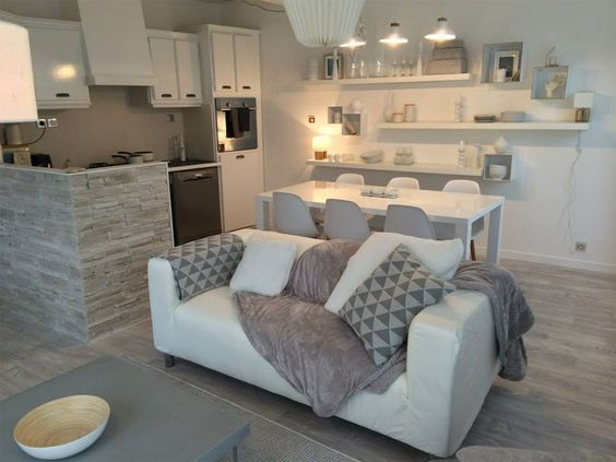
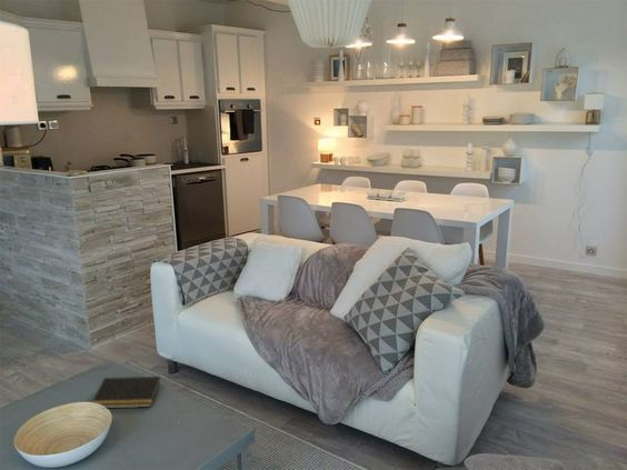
+ notepad (127, 391)
